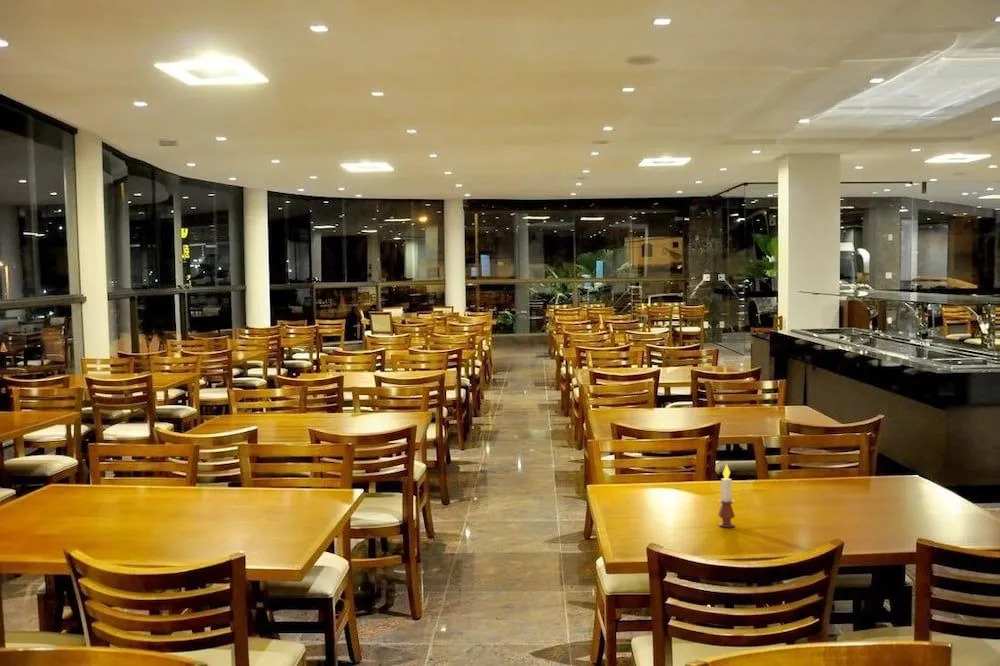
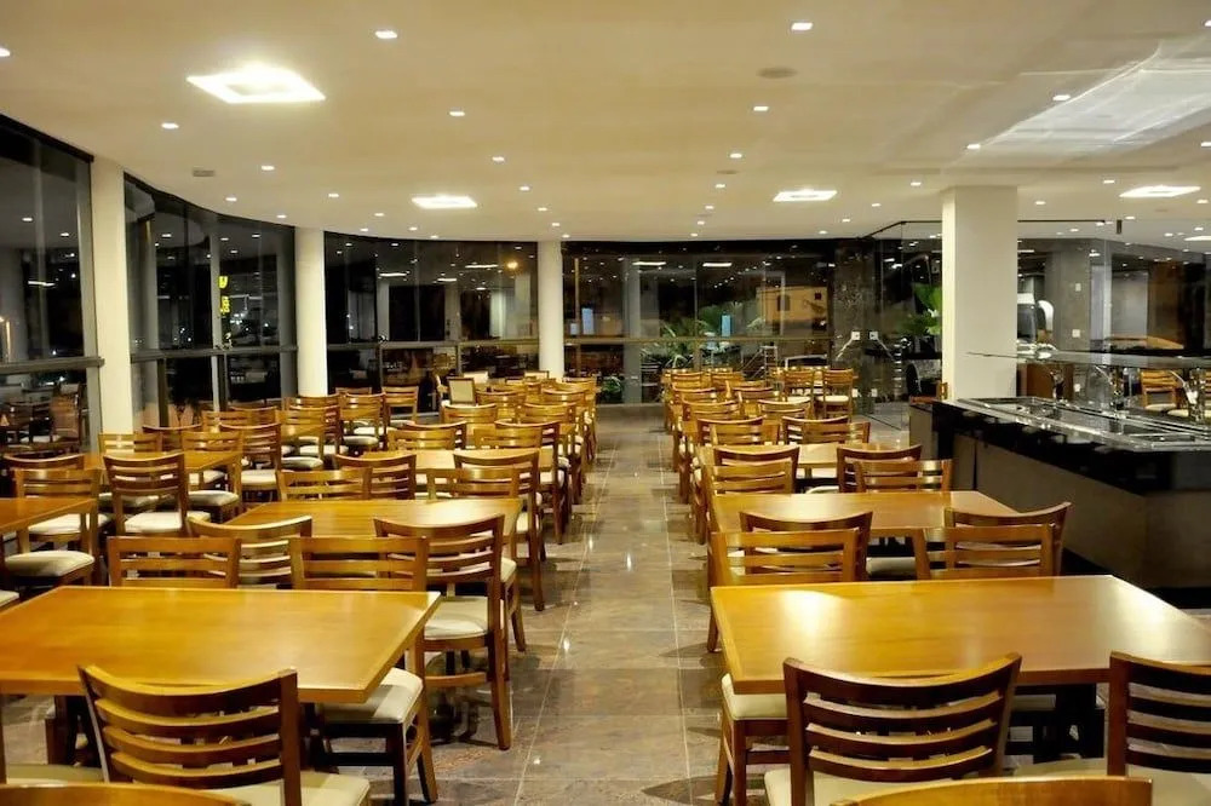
- candle (726, 494)
